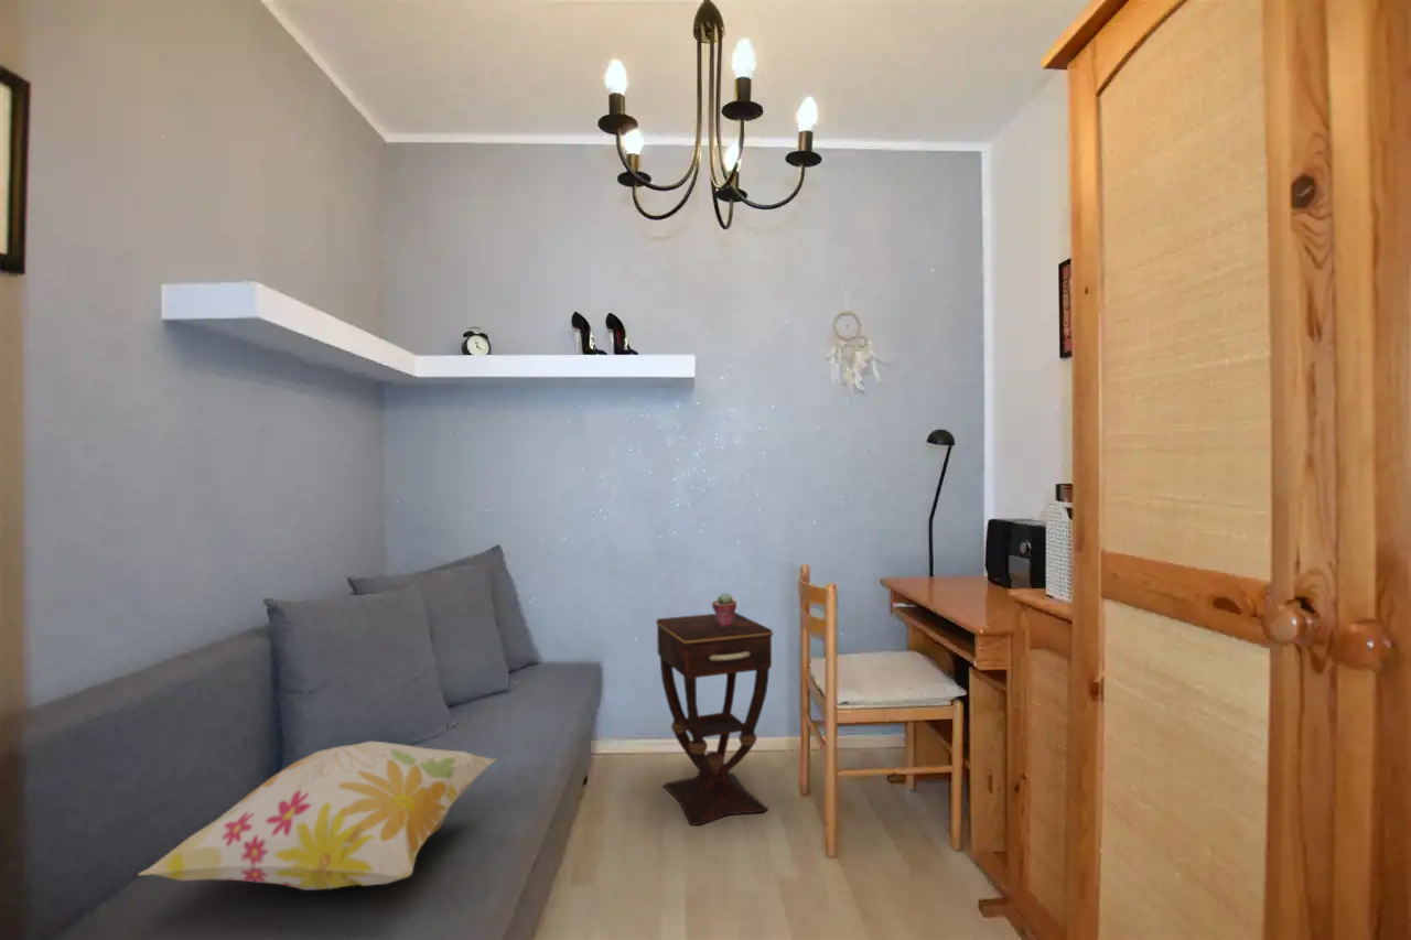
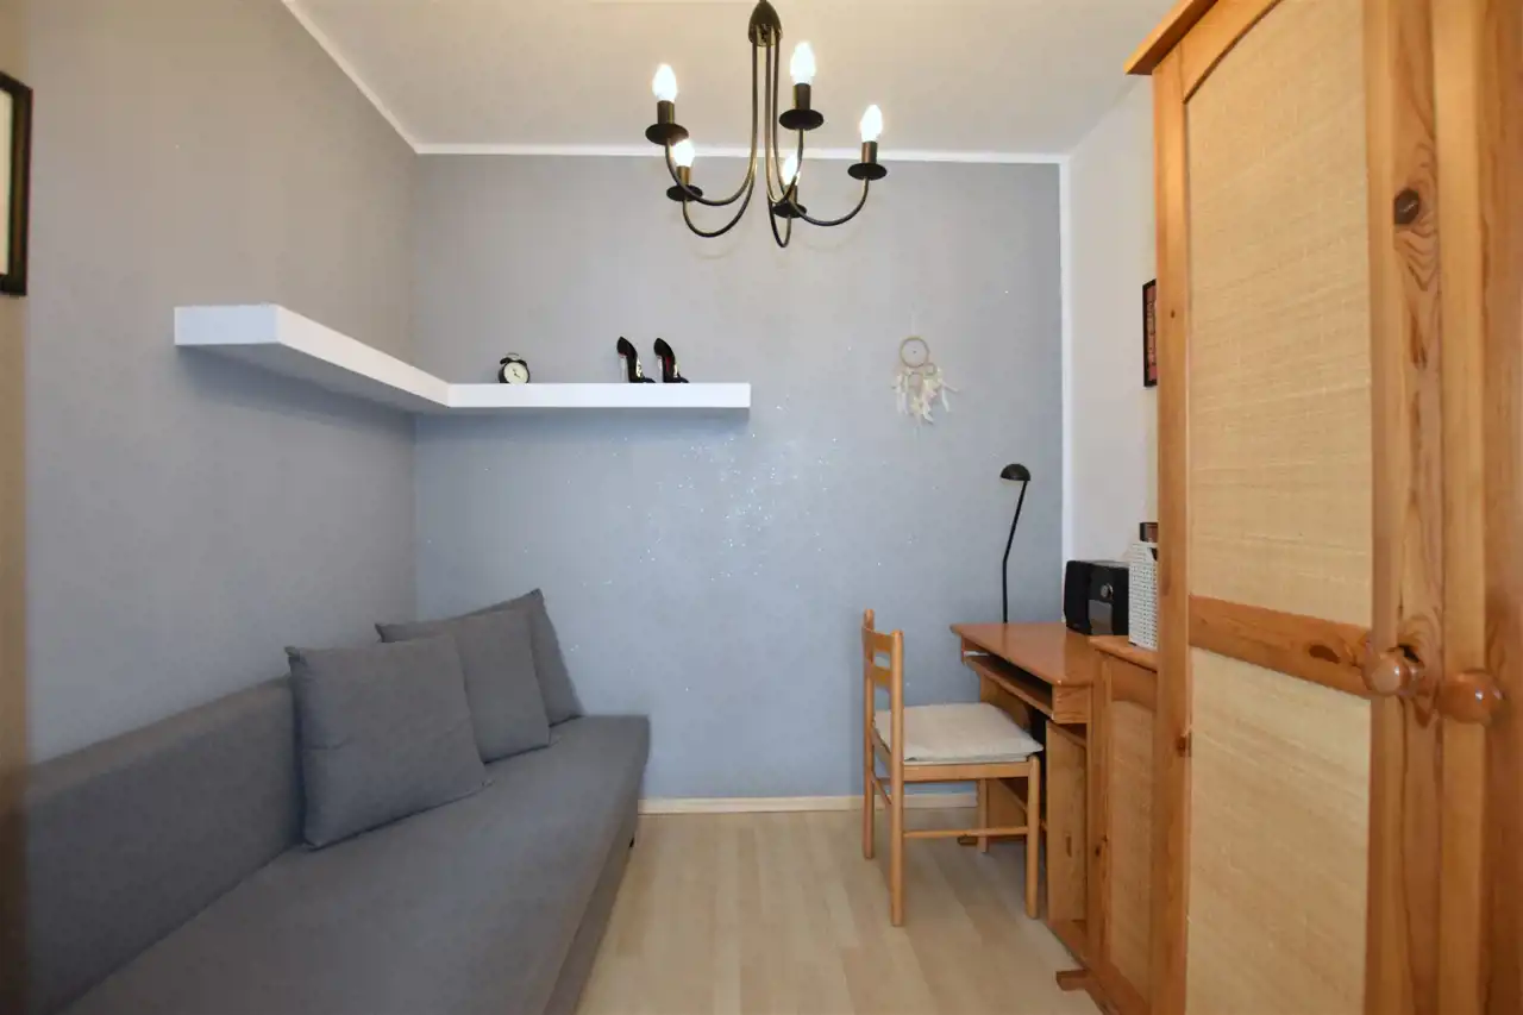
- side table (715, 713)
- potted succulent (724, 607)
- decorative pillow (347, 807)
